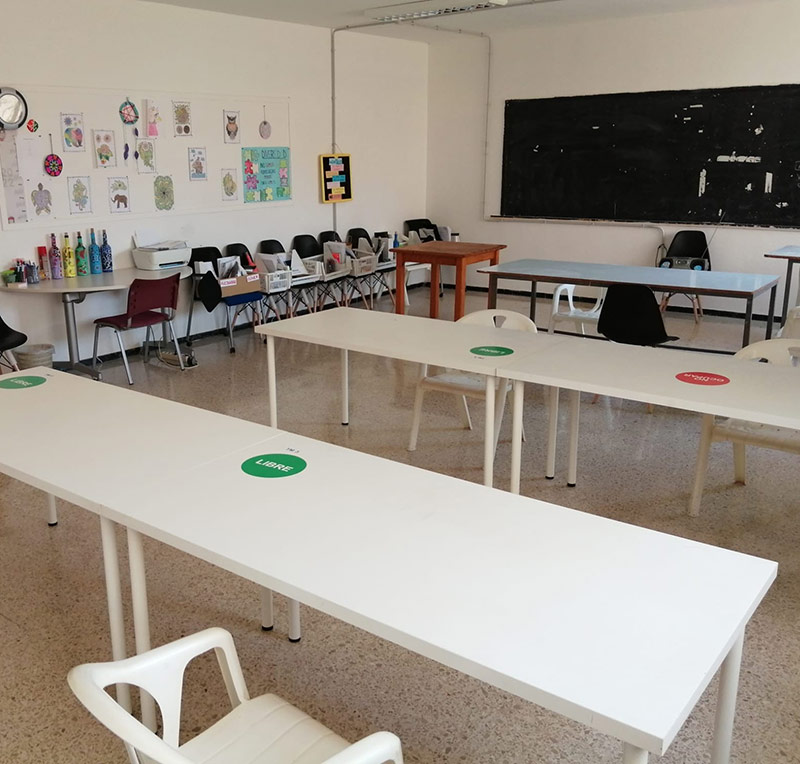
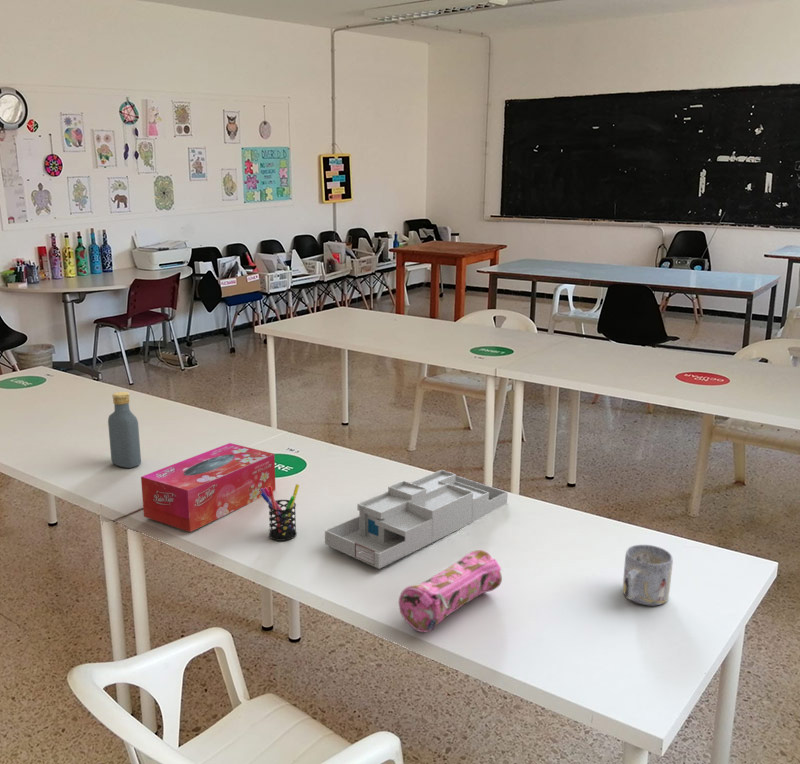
+ vodka (123, 428)
+ tissue box (211, 484)
+ pencil case (452, 588)
+ mug (643, 578)
+ pen holder (282, 510)
+ desk organizer (421, 506)
